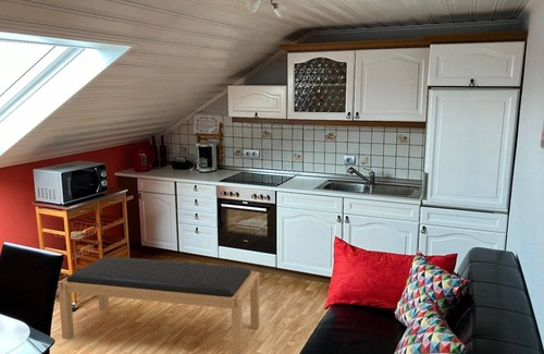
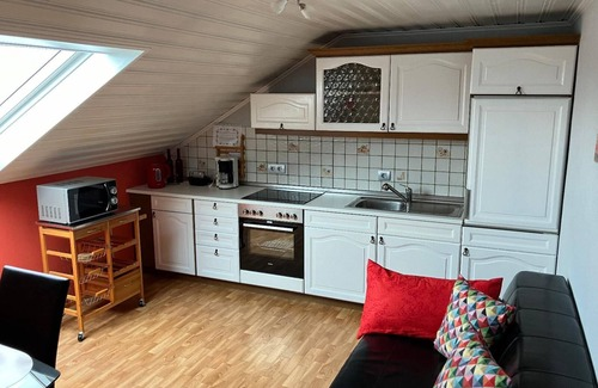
- bench (162, 301)
